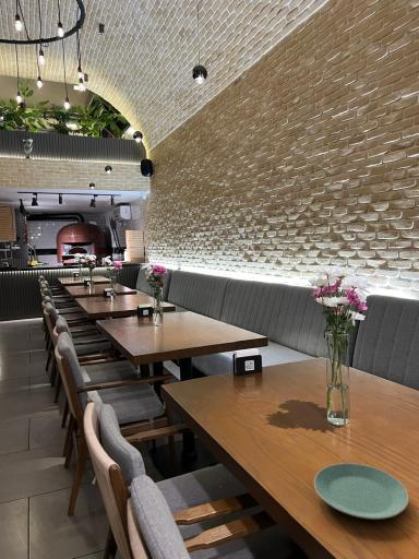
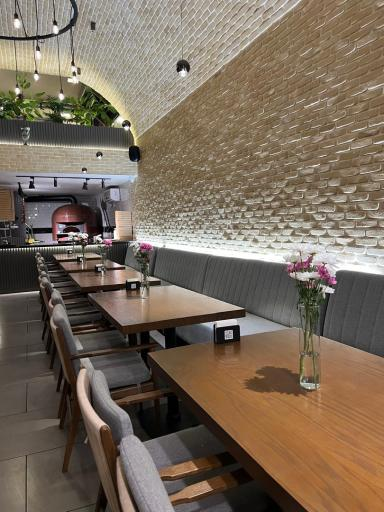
- plate (359, 491)
